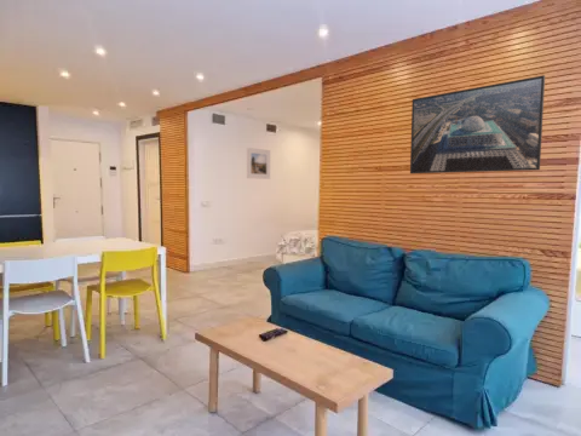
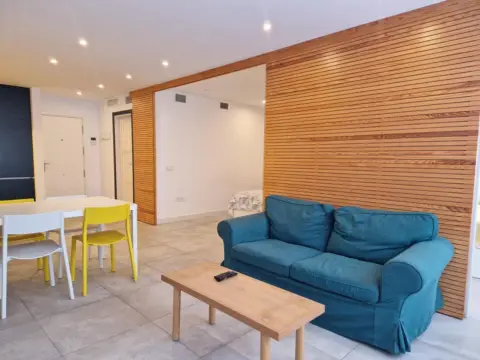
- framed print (258, 164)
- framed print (468, 131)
